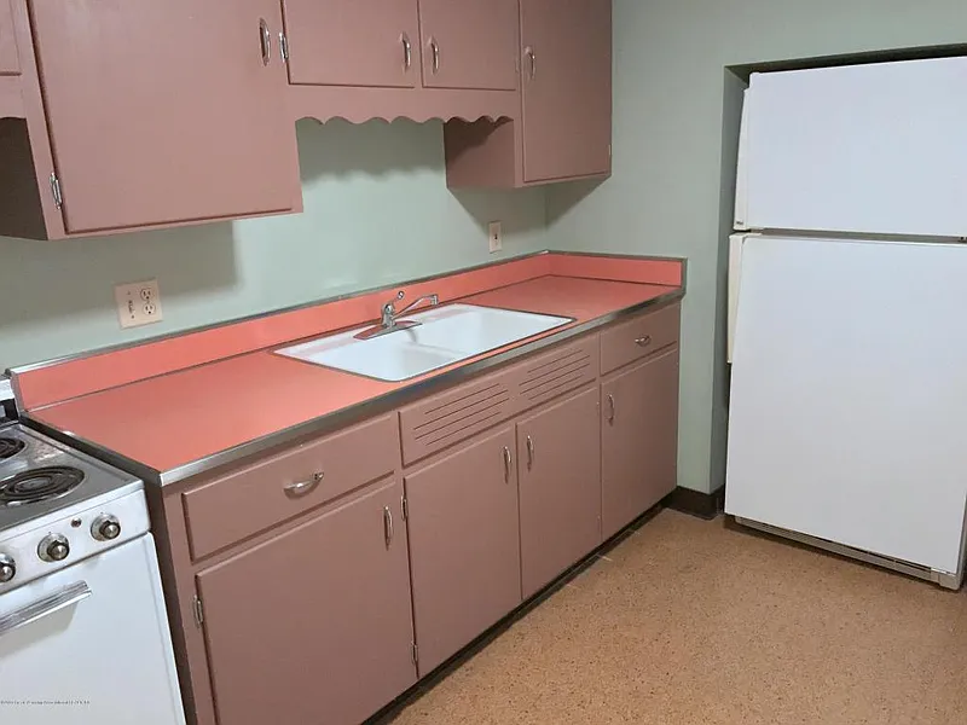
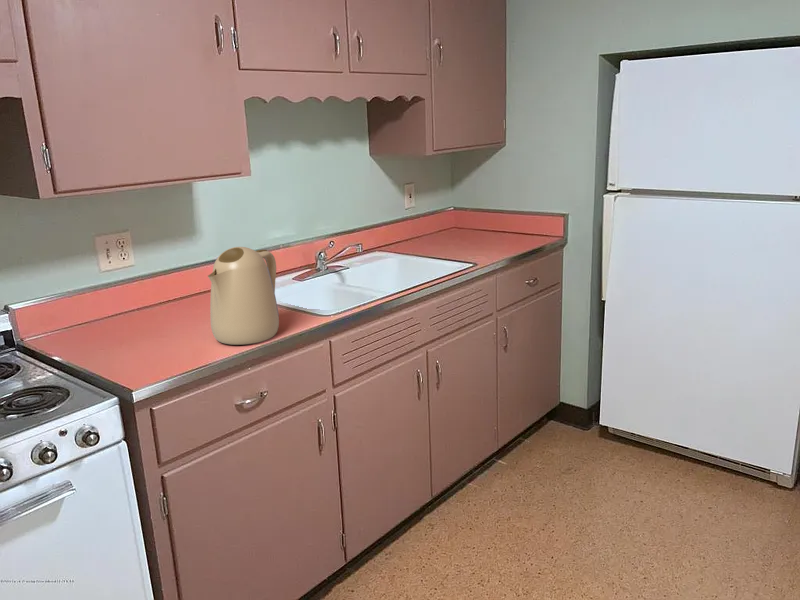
+ kettle (245, 291)
